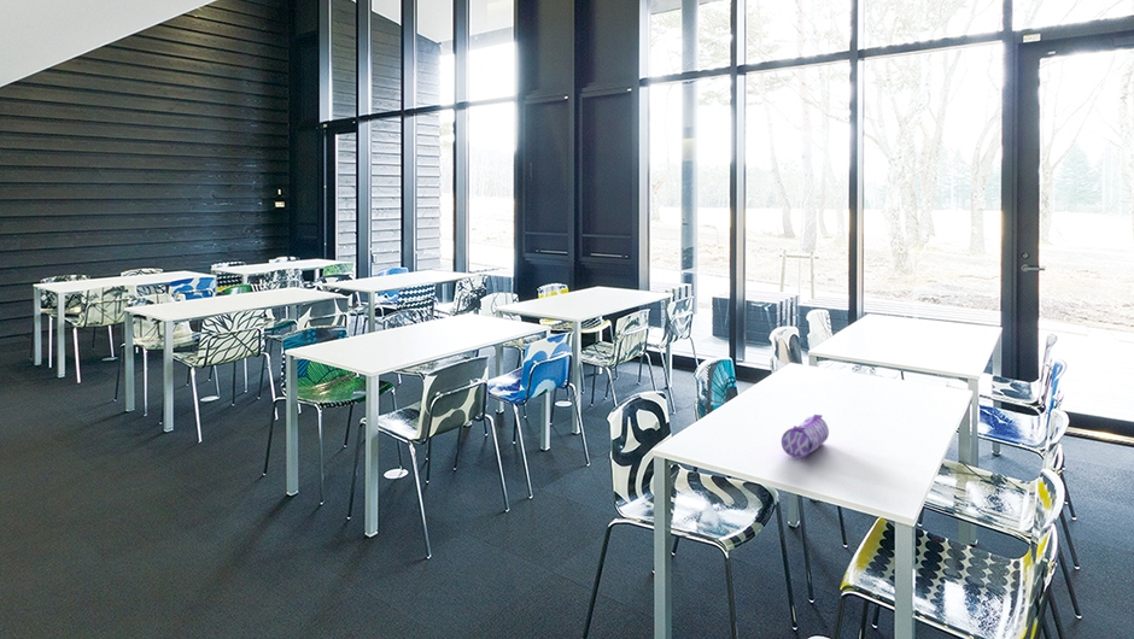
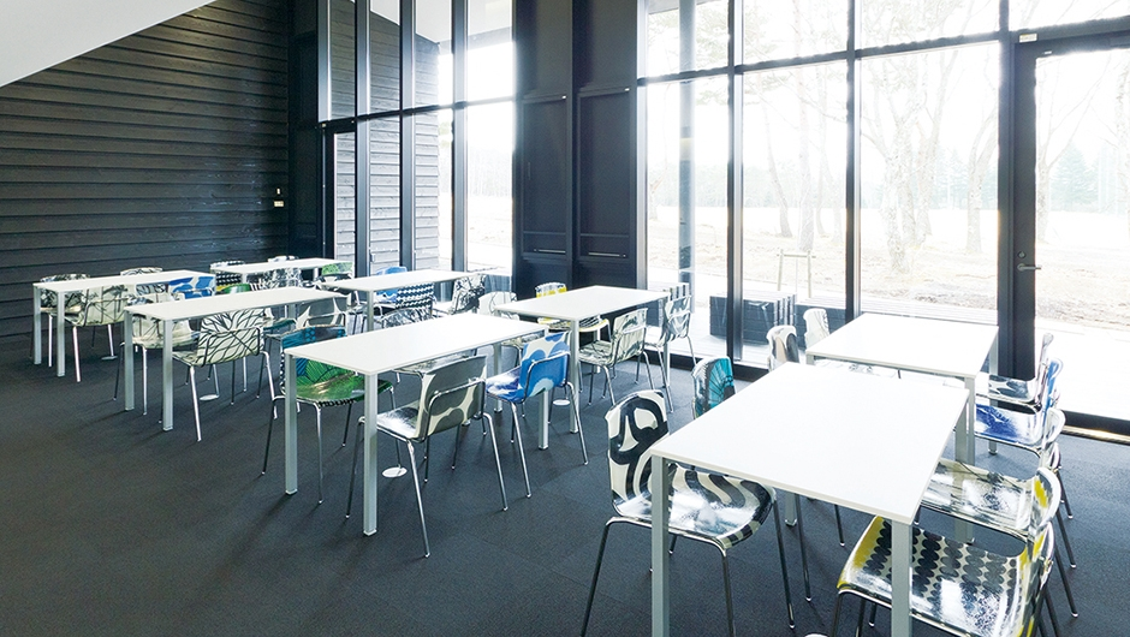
- pencil case (805, 435)
